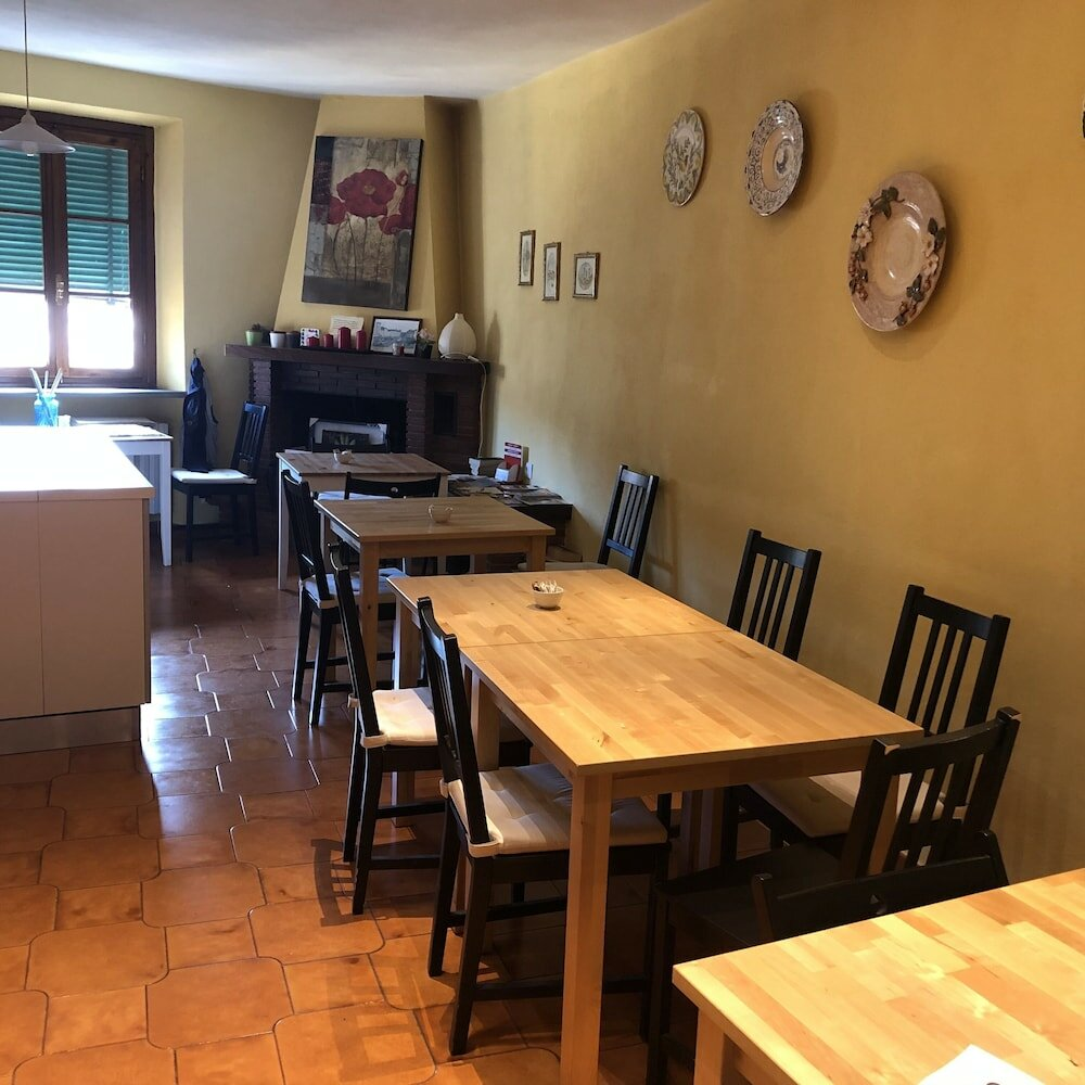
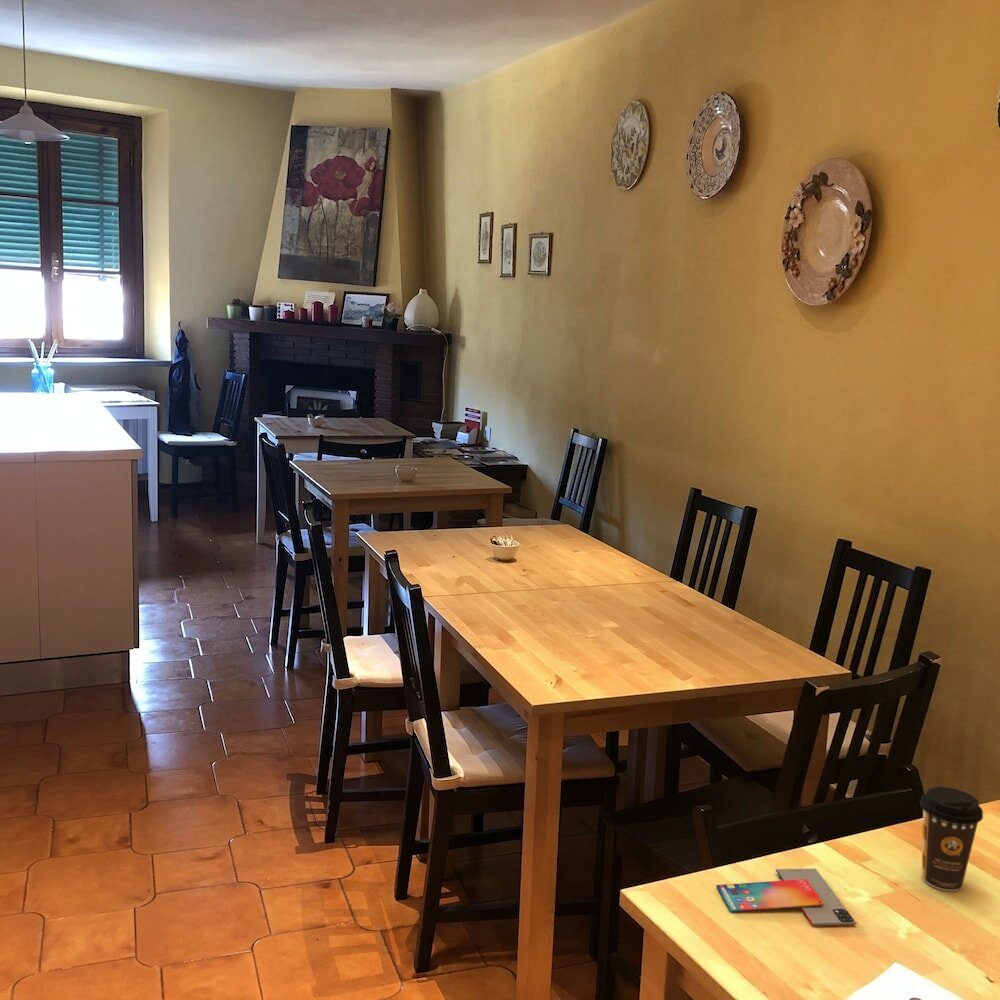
+ smartphone (779, 894)
+ coffee cup (947, 839)
